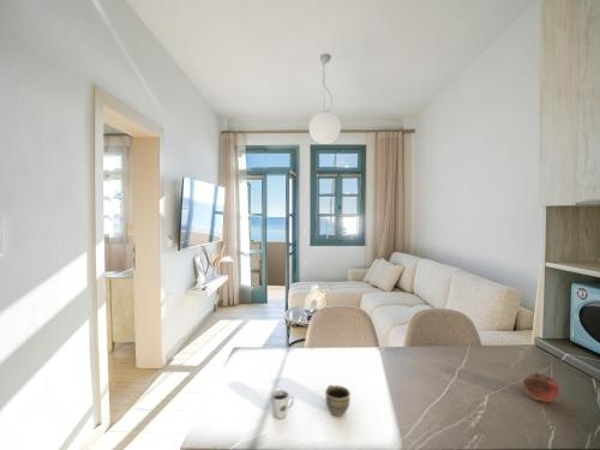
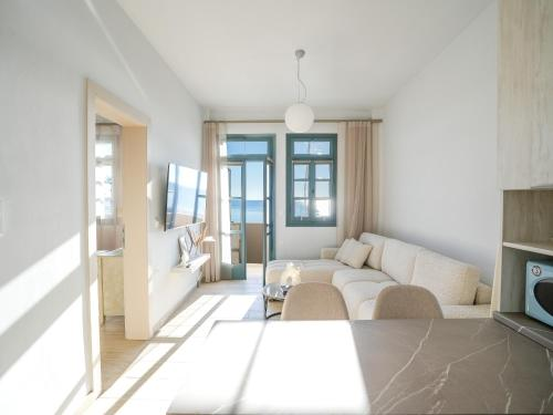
- fruit (540, 386)
- cup (336, 398)
- cup (282, 397)
